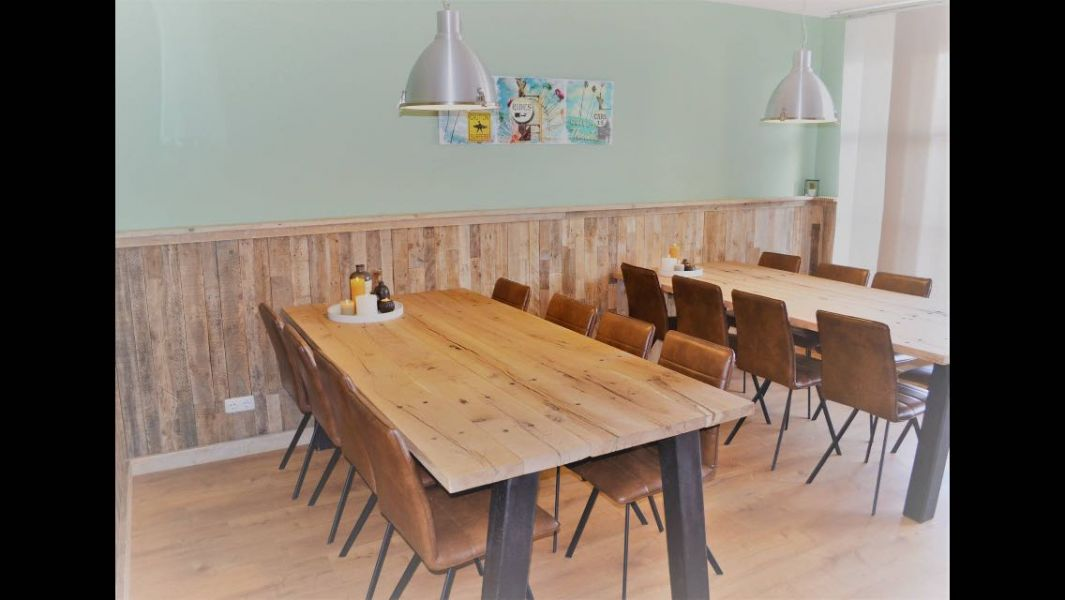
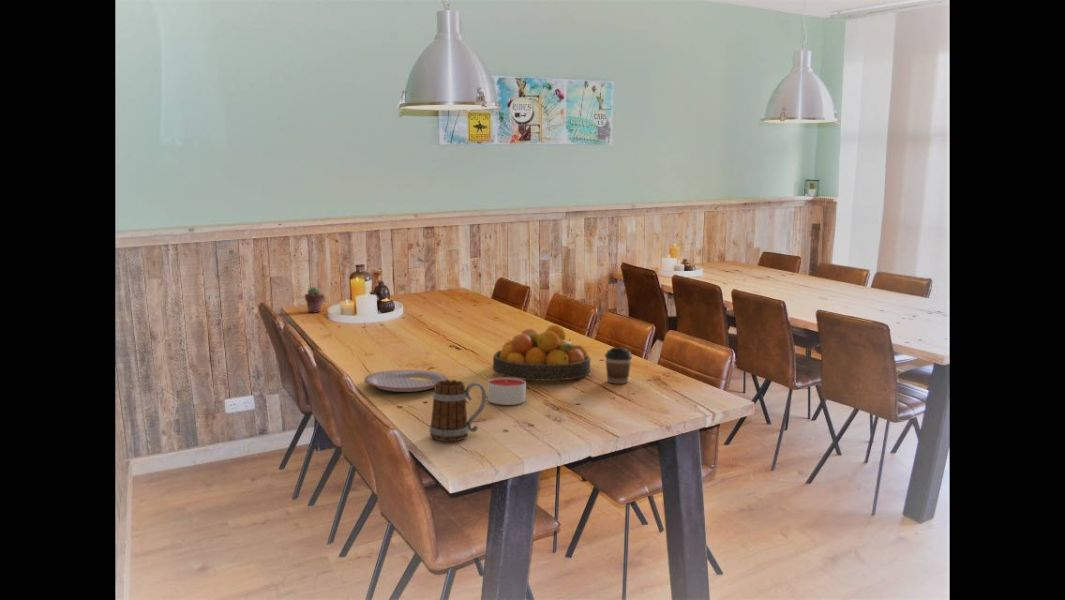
+ fruit bowl (542, 349)
+ candle (506, 390)
+ mug (457, 409)
+ plate (406, 381)
+ potted succulent (314, 299)
+ coffee cup (618, 364)
